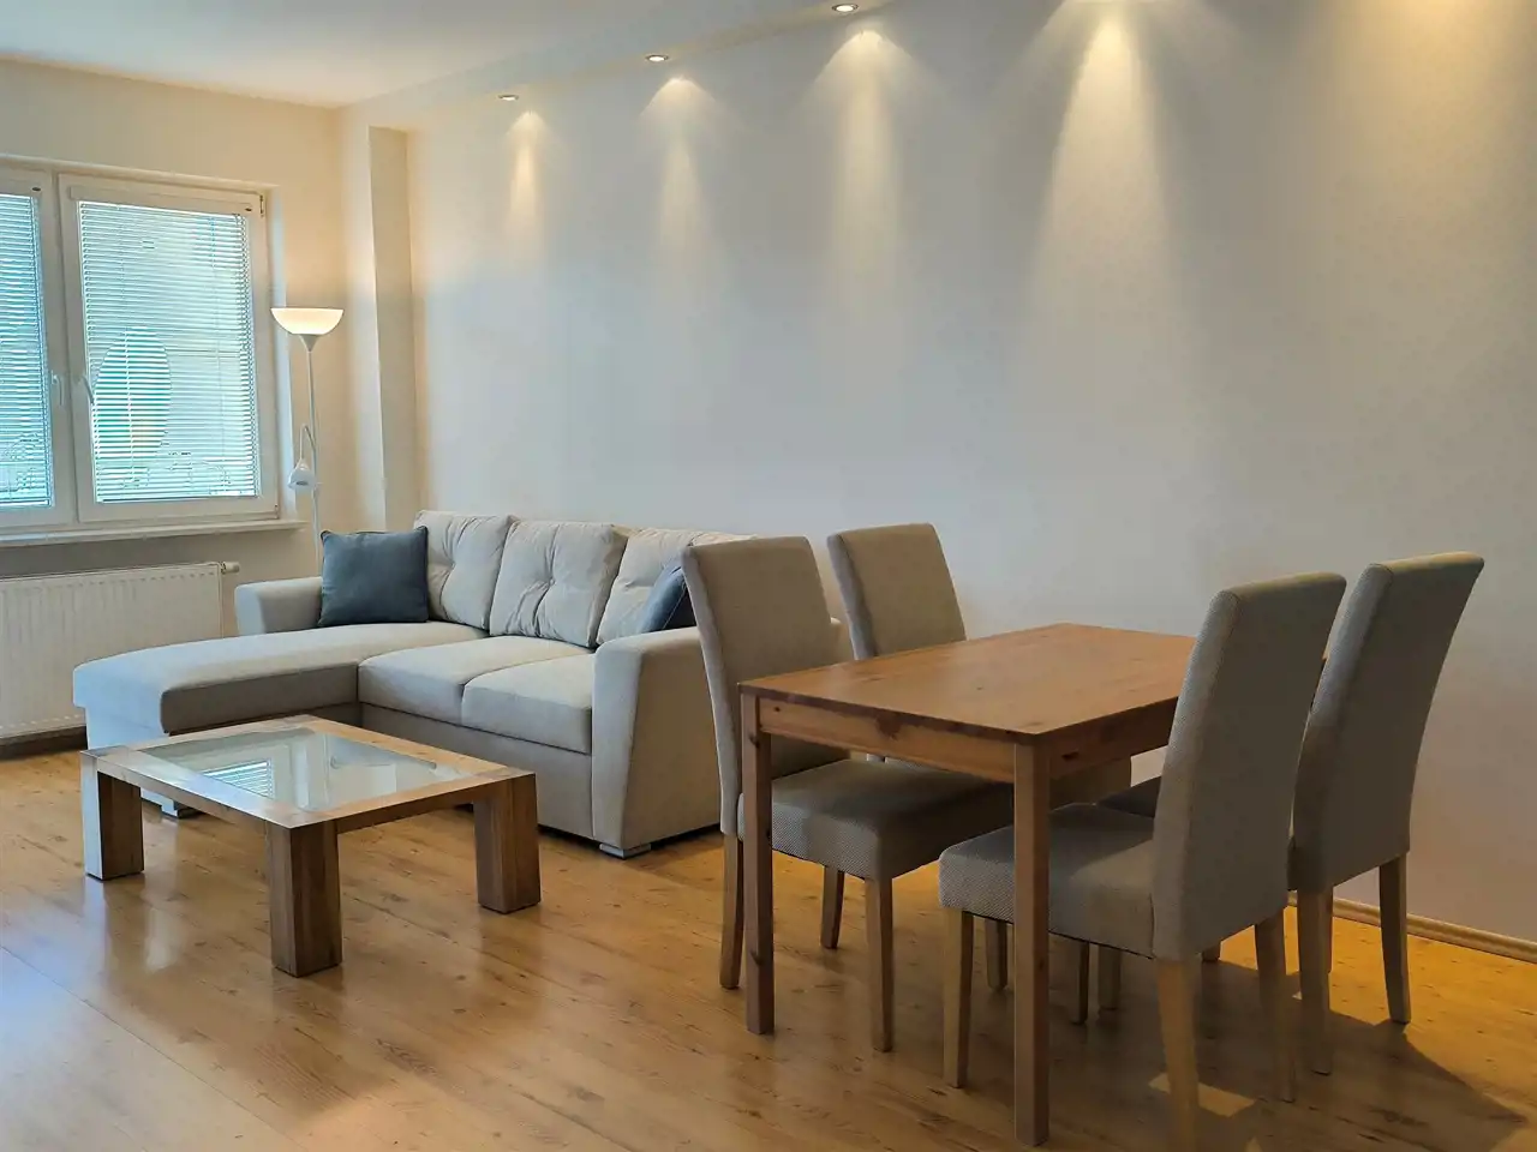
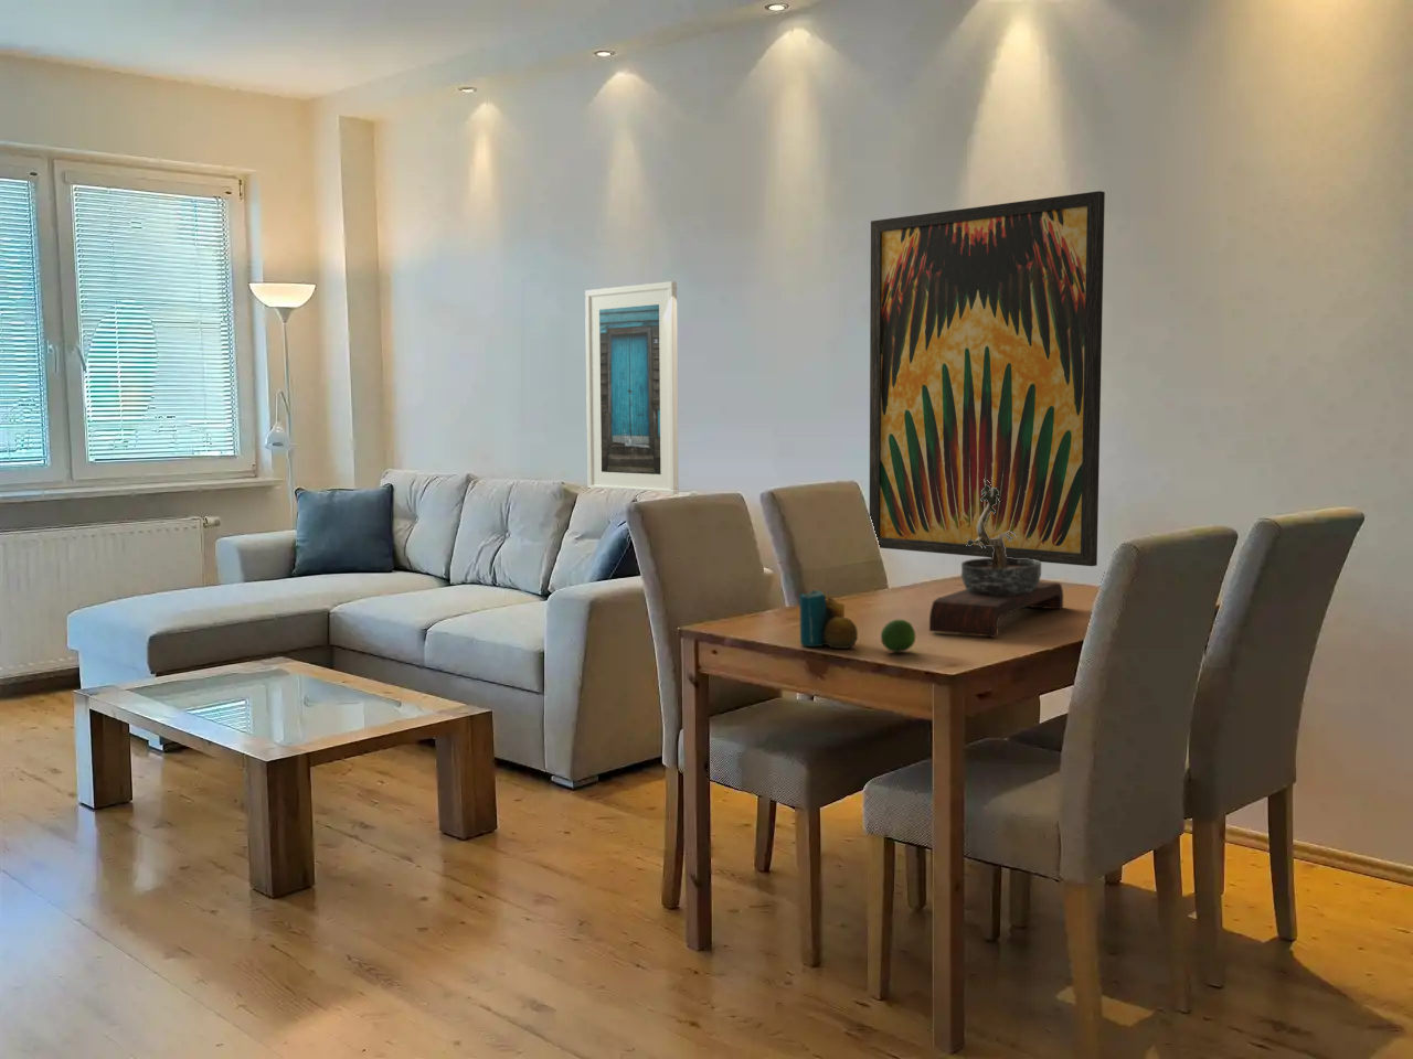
+ wall art (977, 383)
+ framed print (631, 390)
+ fruit (898, 635)
+ bonsai tree (1001, 548)
+ candle (832, 616)
